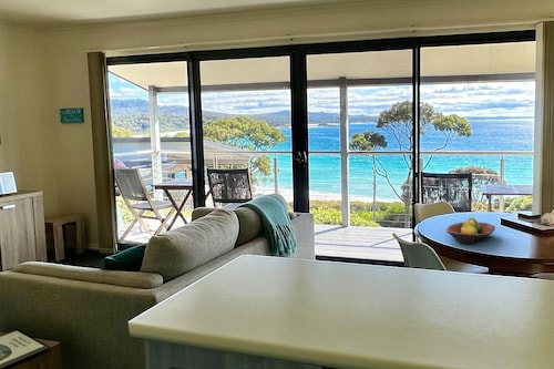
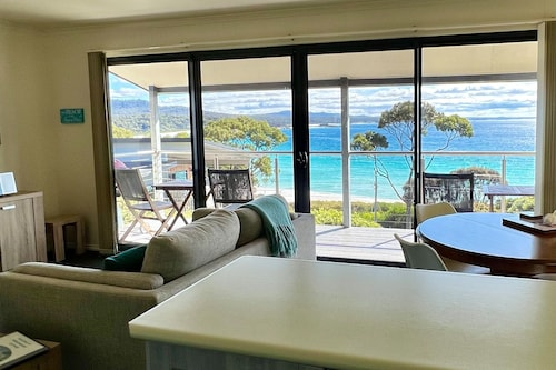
- fruit bowl (470, 228)
